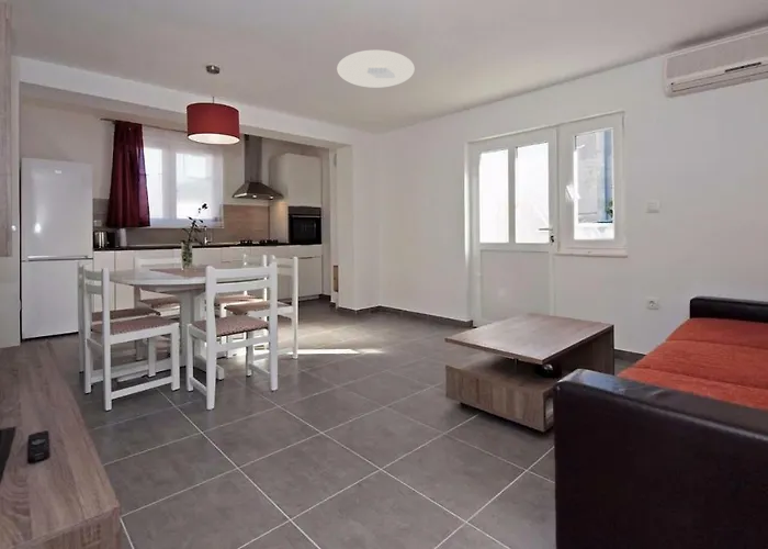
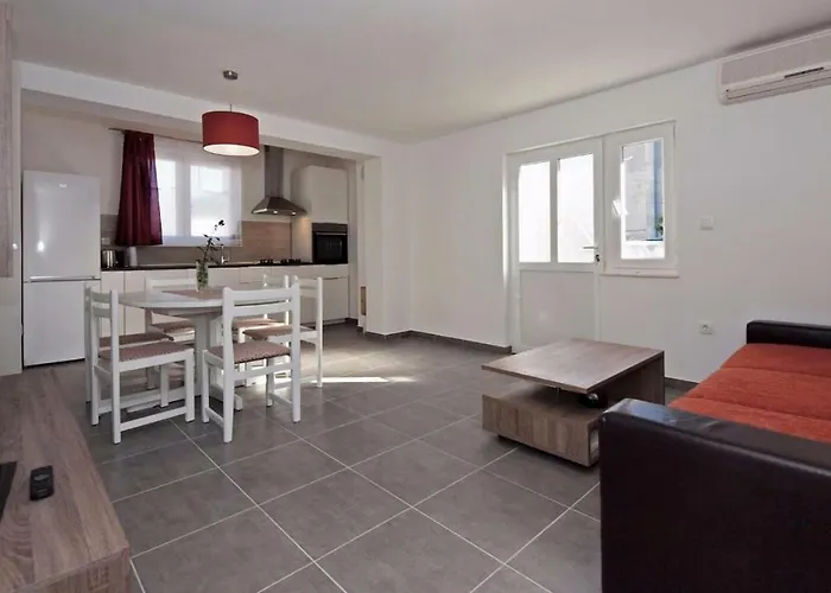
- ceiling light (375, 66)
